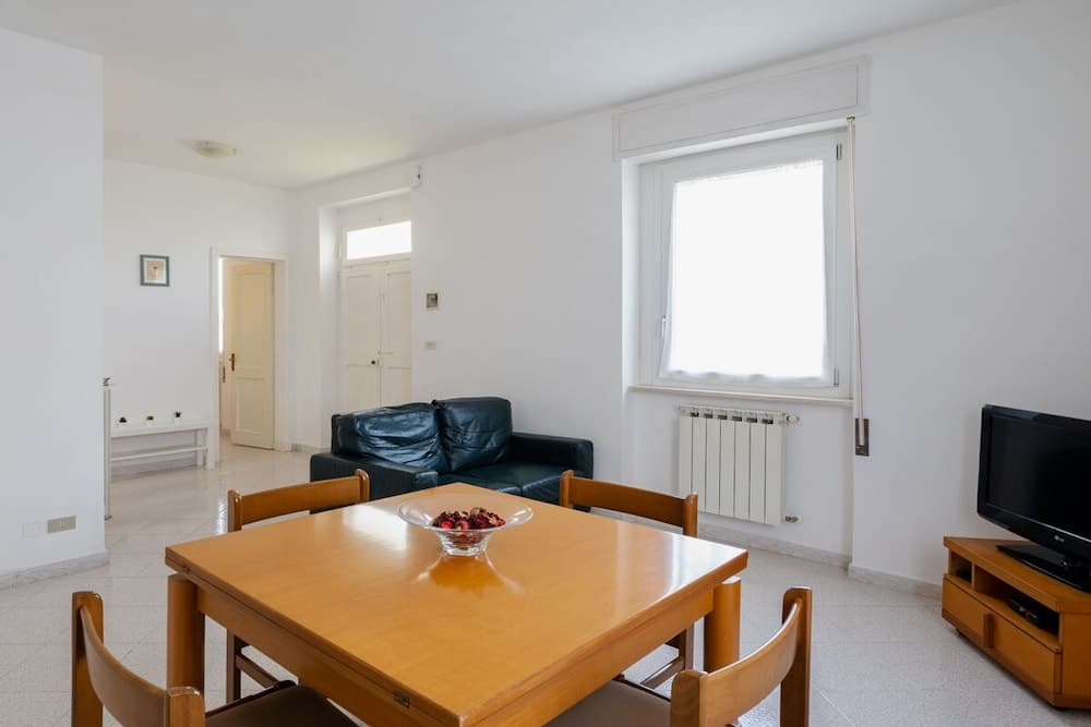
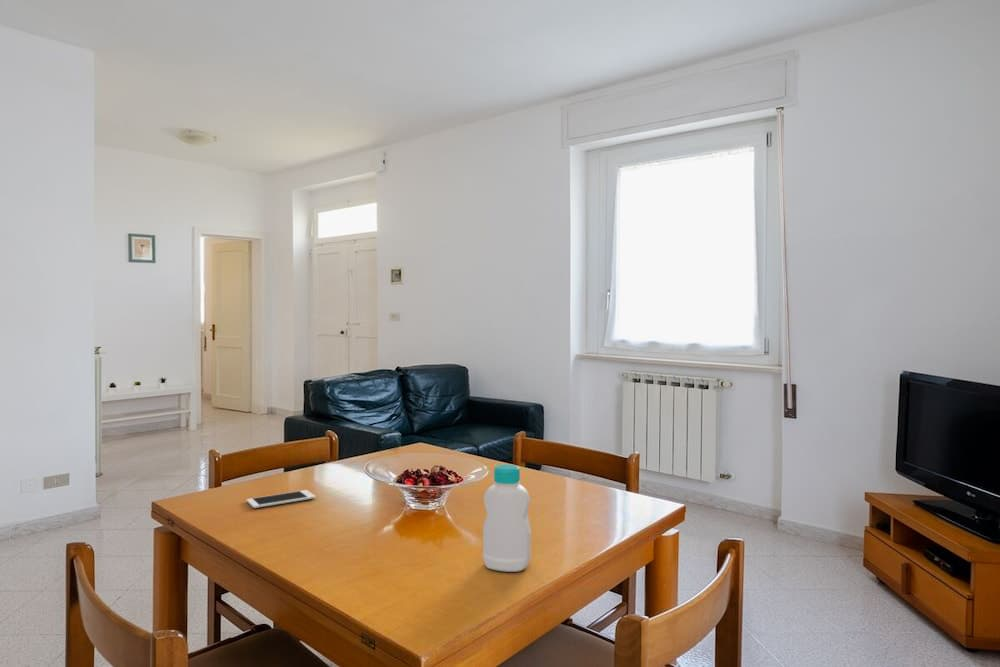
+ cell phone (281, 498)
+ bottle (506, 516)
